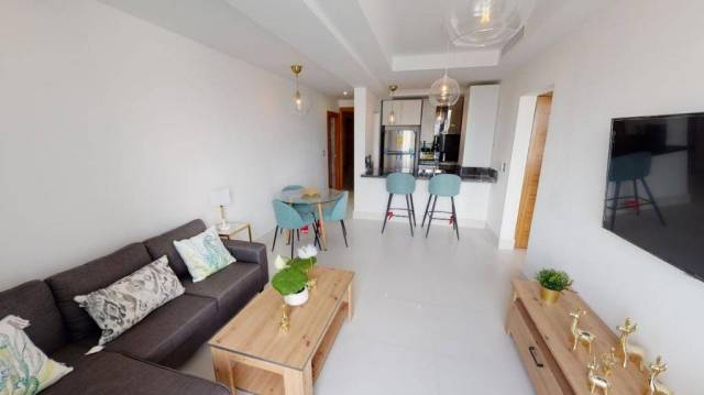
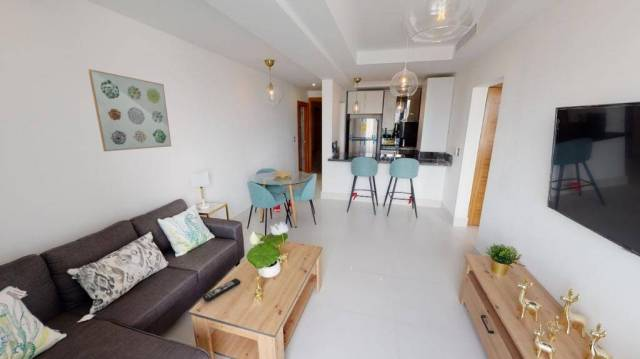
+ remote control (222, 289)
+ wall art (136, 114)
